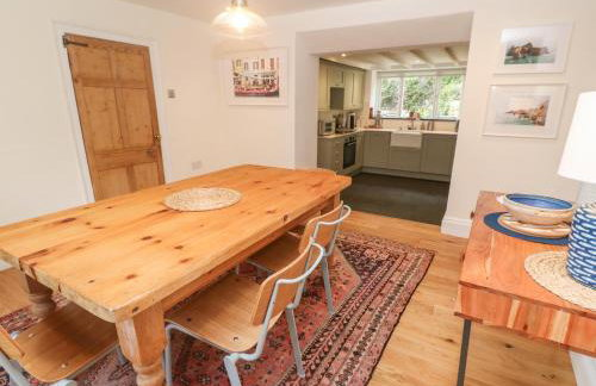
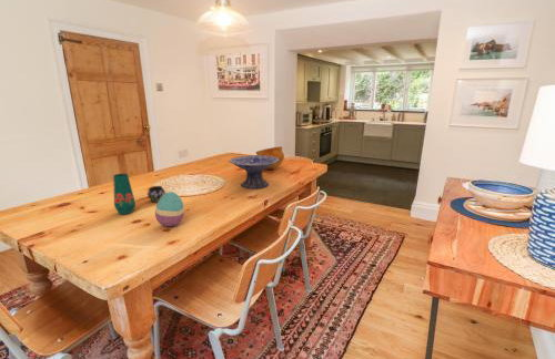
+ decorative egg (169, 208)
+ decorative bowl (254, 172)
+ vase (148, 192)
+ bowl (270, 155)
